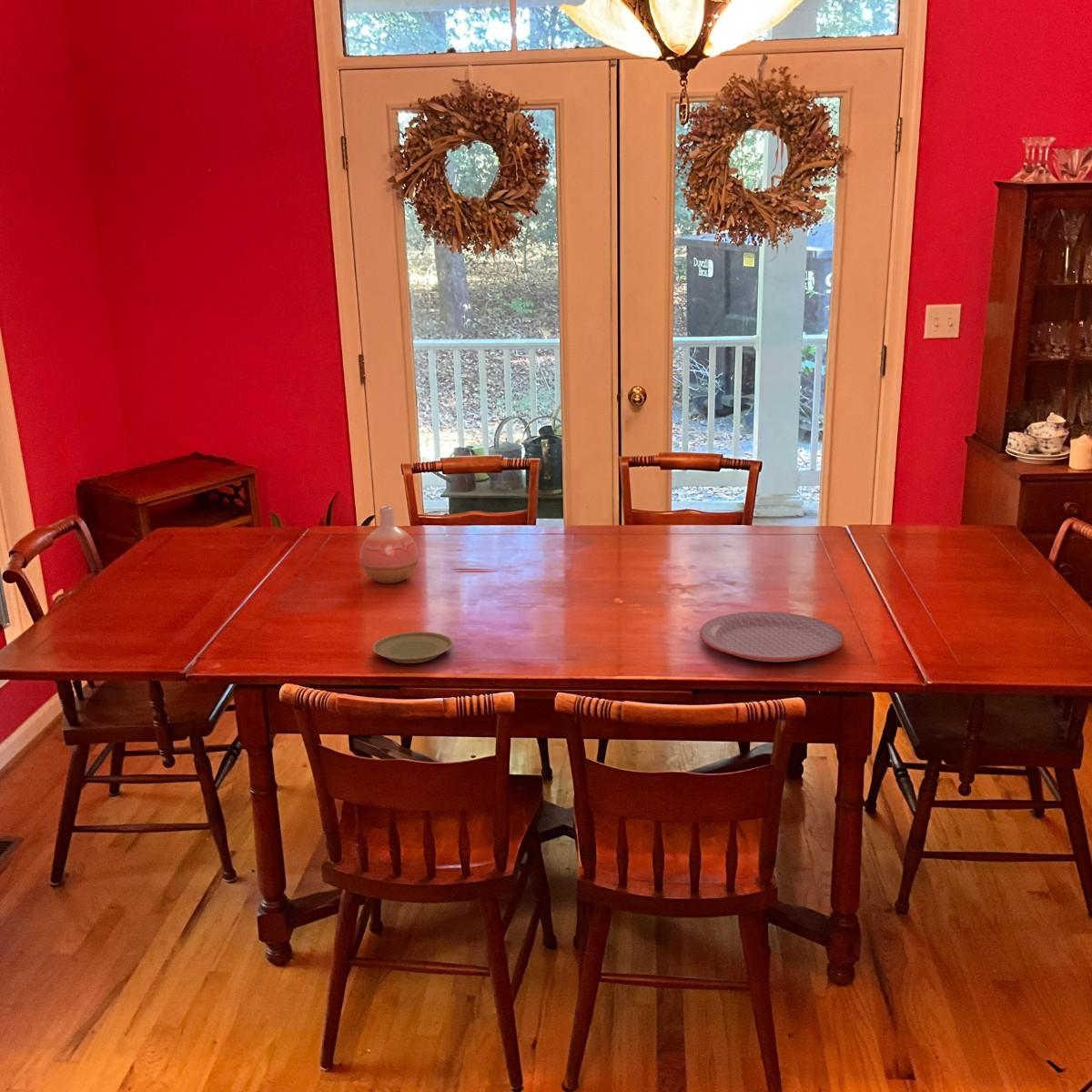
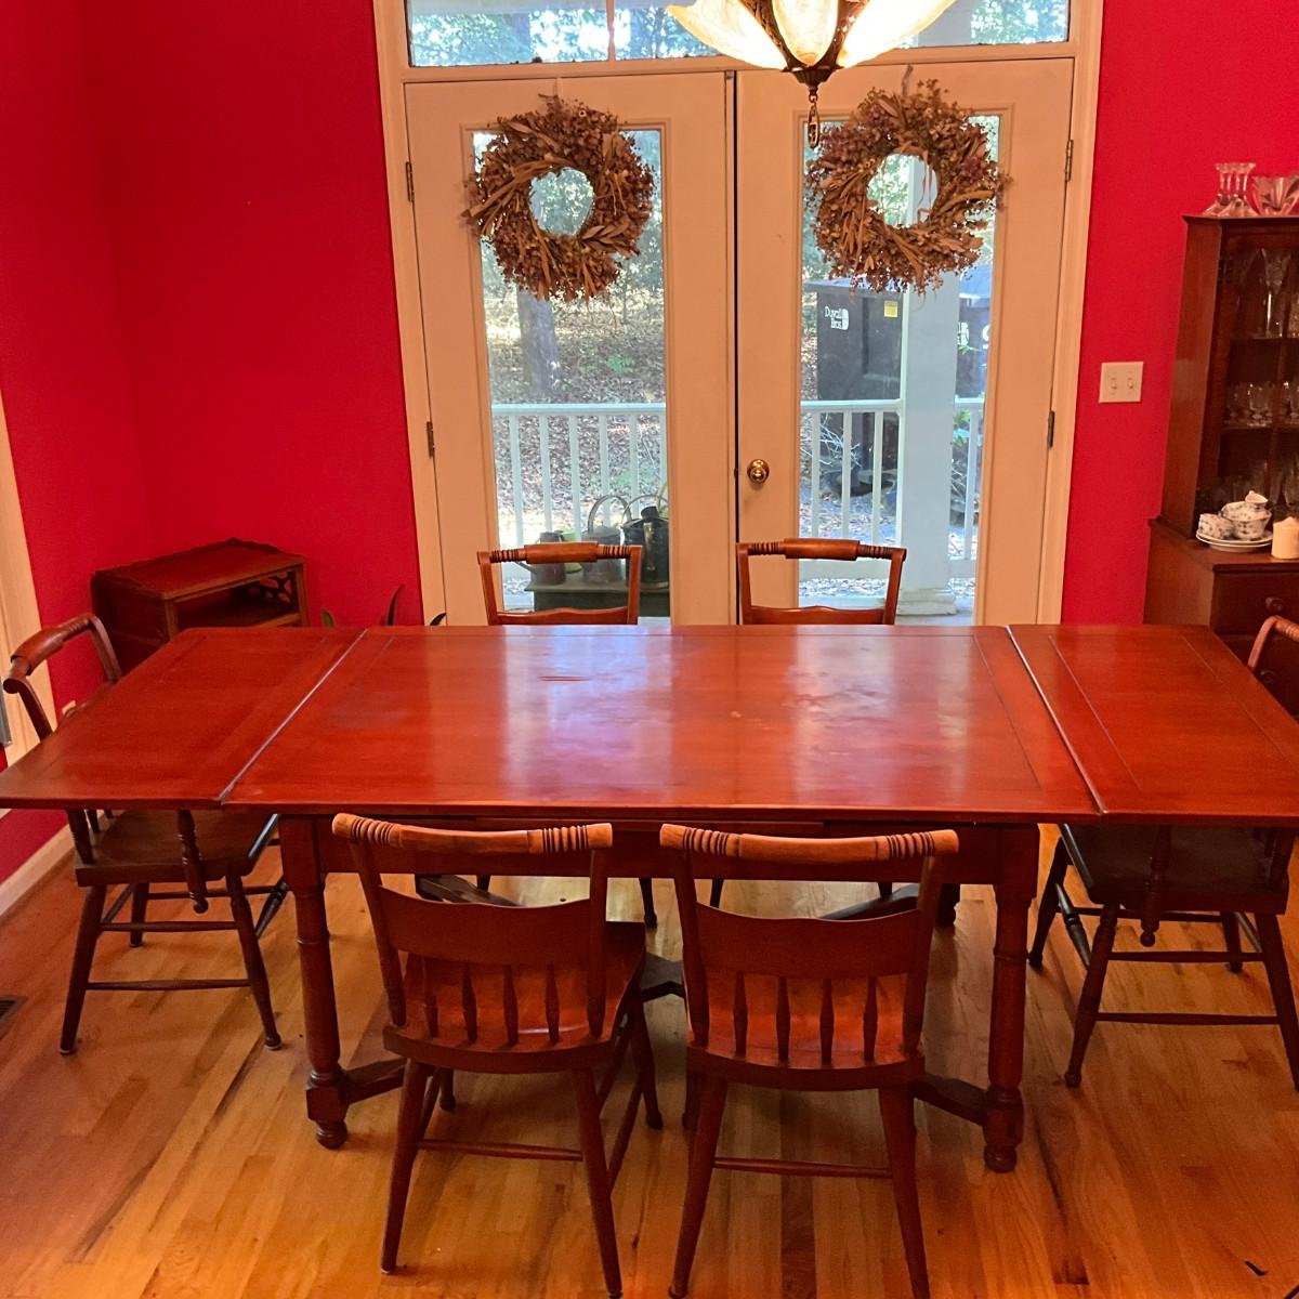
- plate (770, 639)
- vase (389, 543)
- plate (413, 649)
